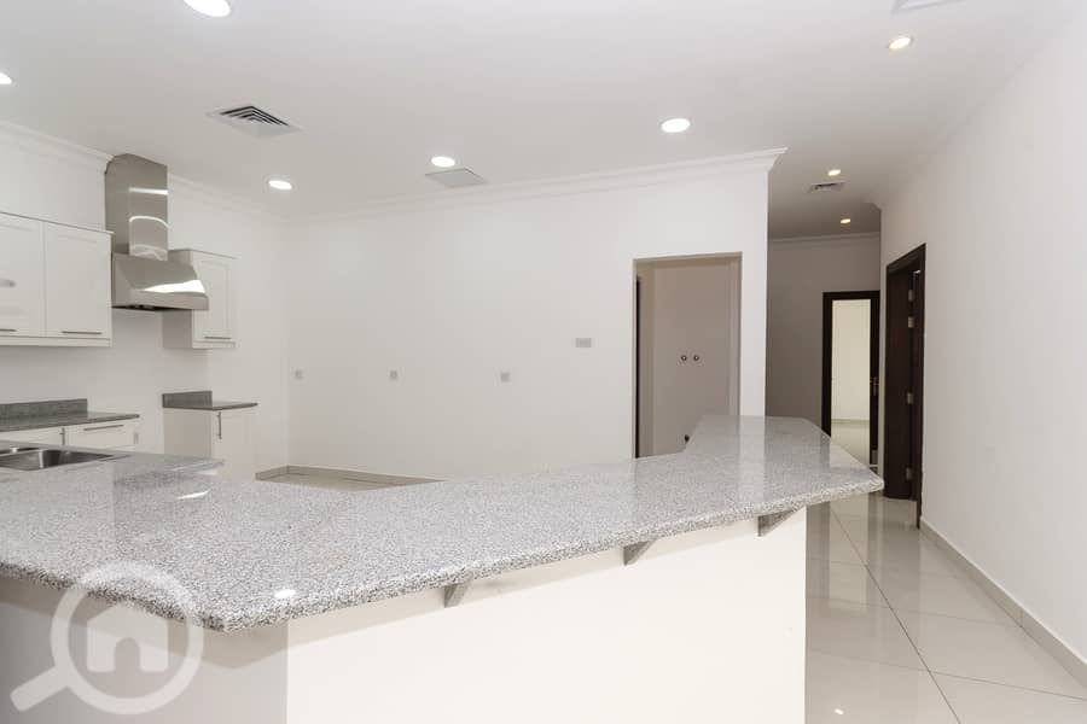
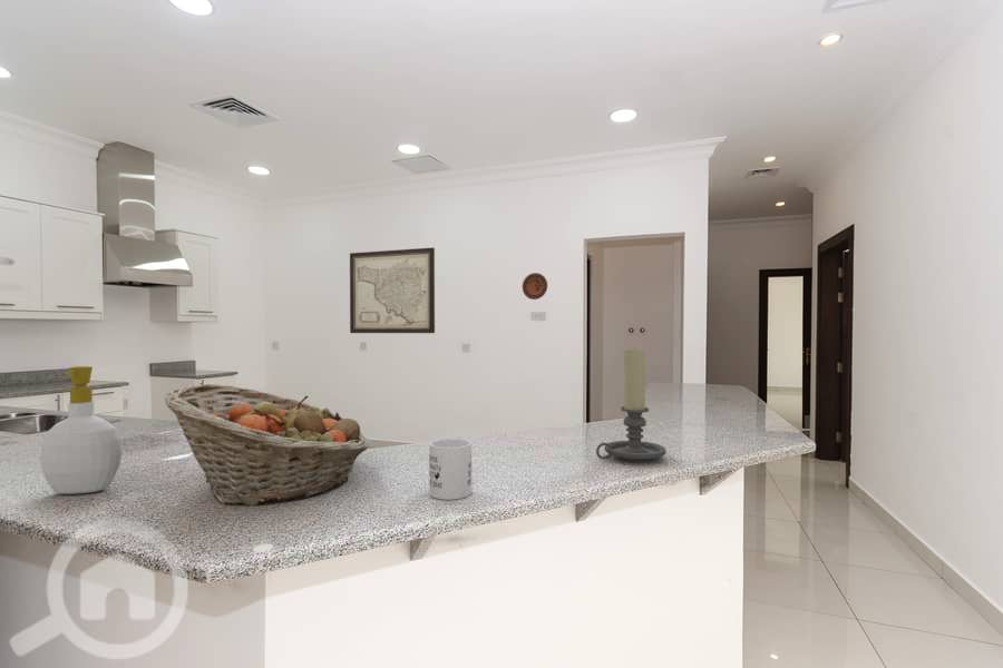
+ mug (448, 465)
+ decorative plate (534, 286)
+ fruit basket (274, 432)
+ wall art (390, 292)
+ soap bottle (79, 429)
+ candle holder (629, 402)
